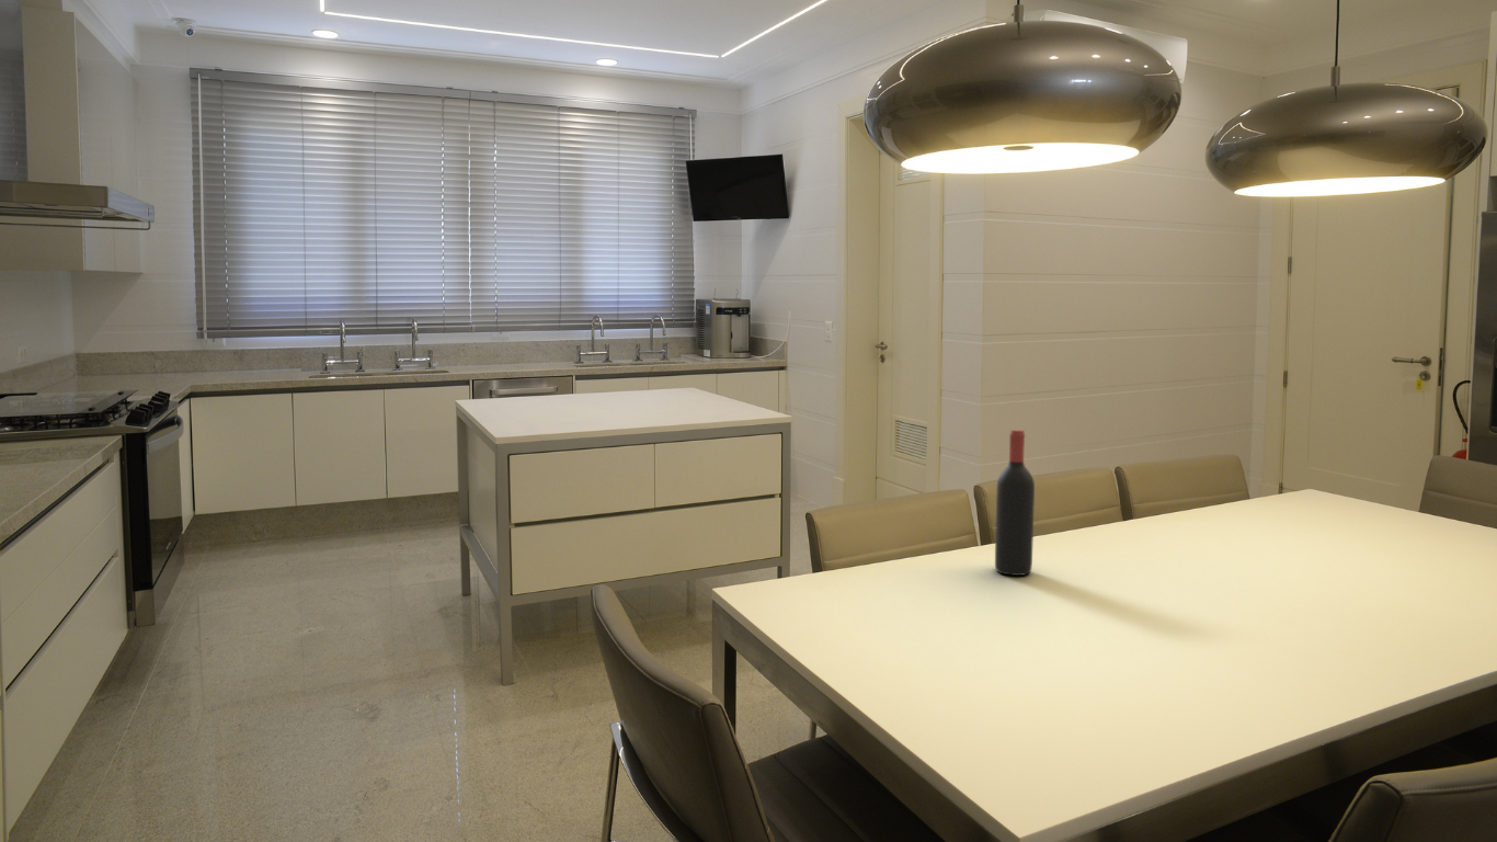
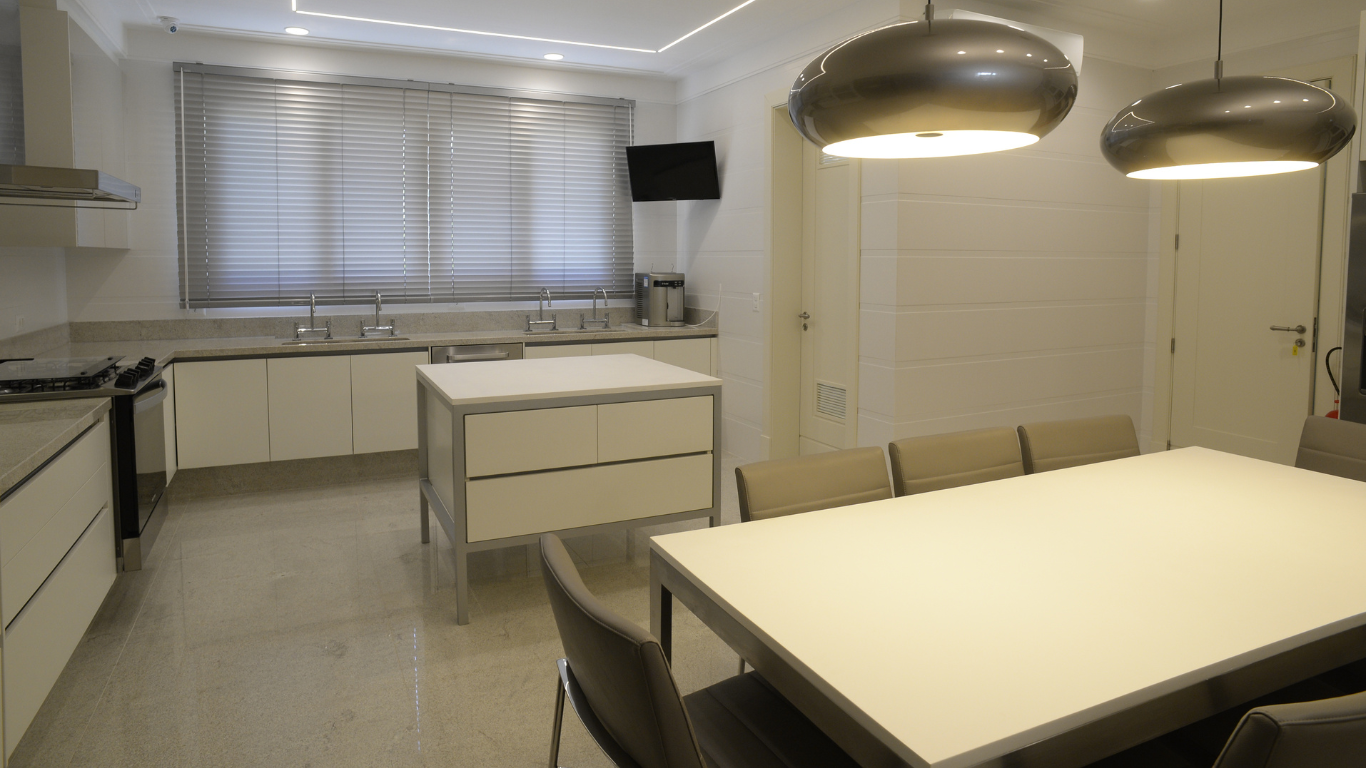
- wine bottle (1015, 501)
